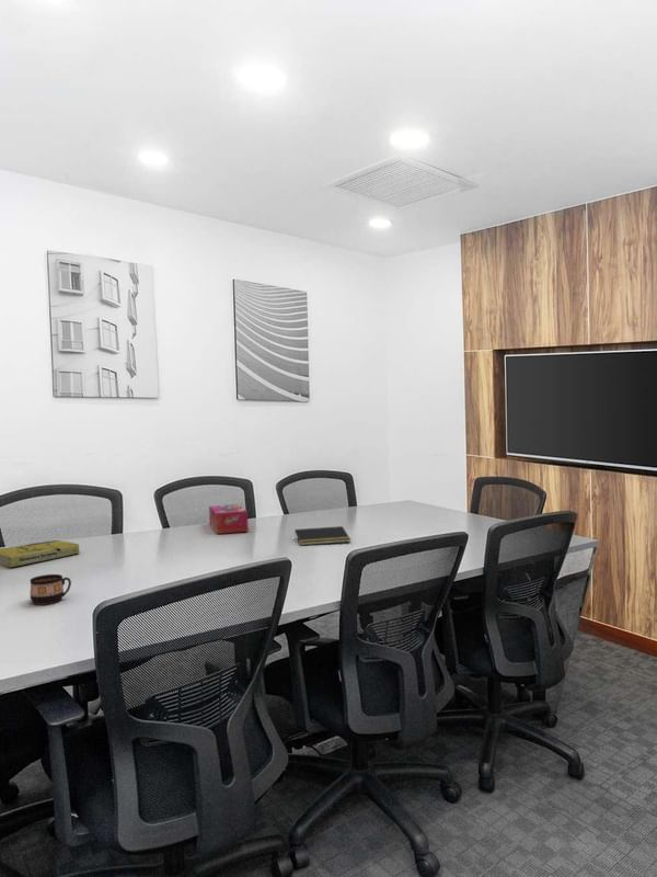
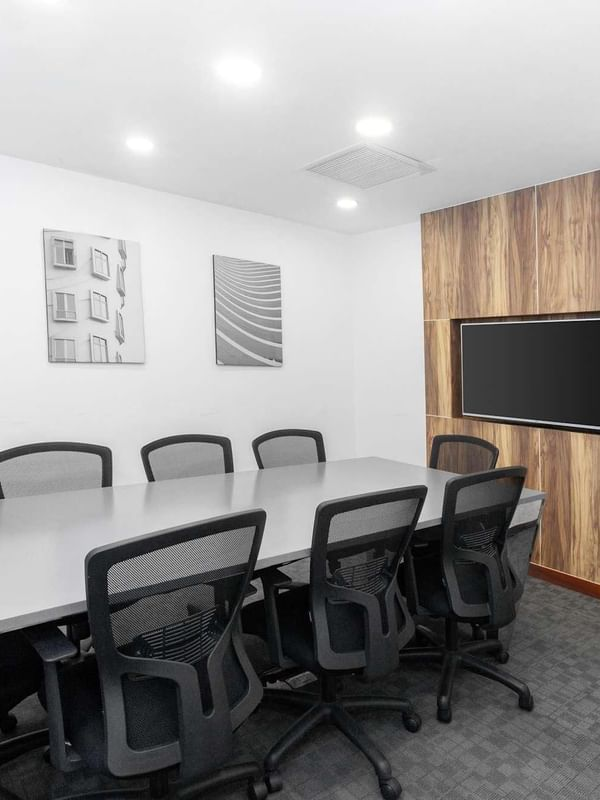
- book (35, 551)
- tissue box (228, 517)
- cup (48, 590)
- notepad (322, 535)
